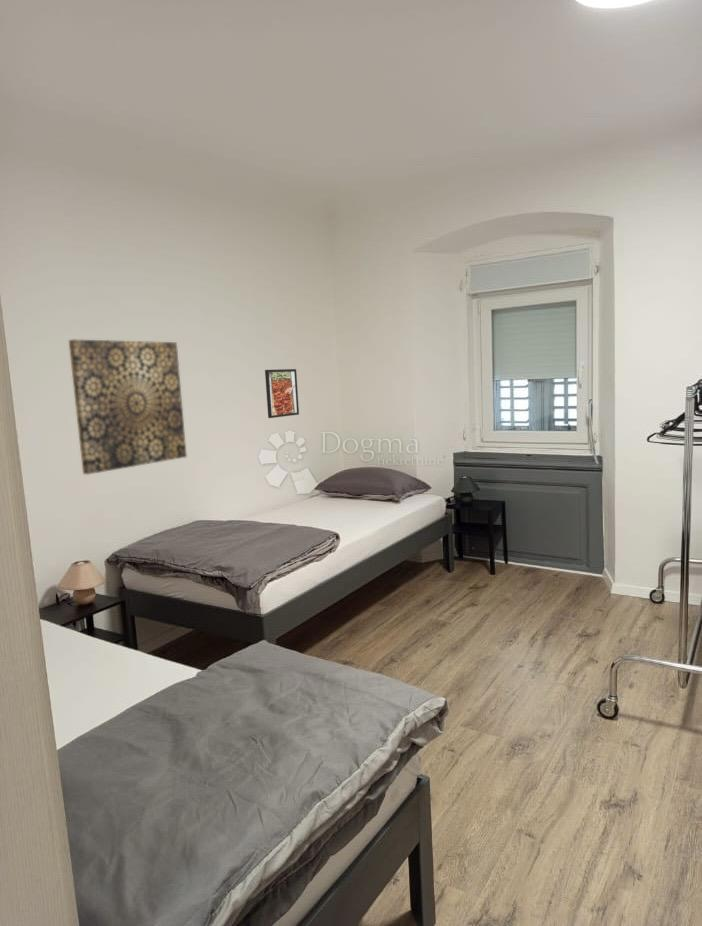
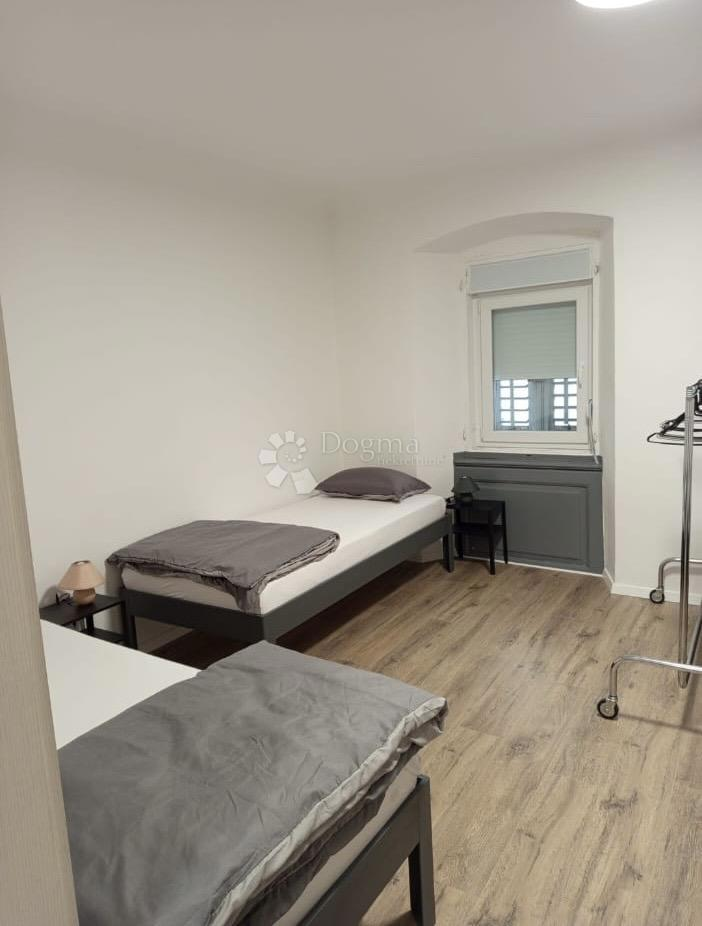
- wall art (132, 403)
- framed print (282, 393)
